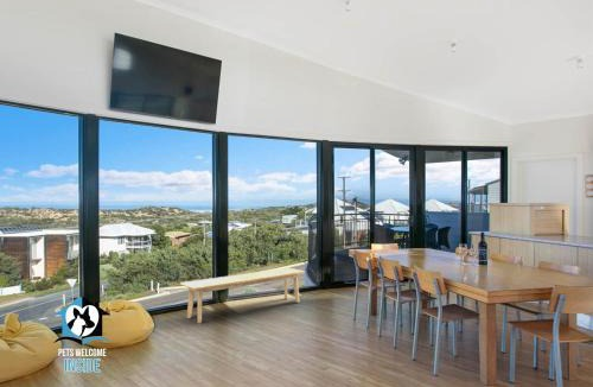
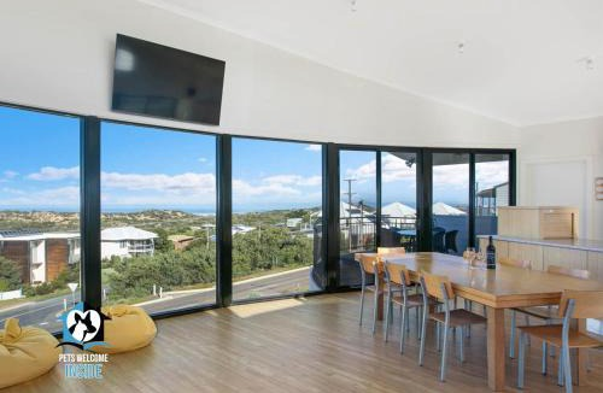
- bench (244, 285)
